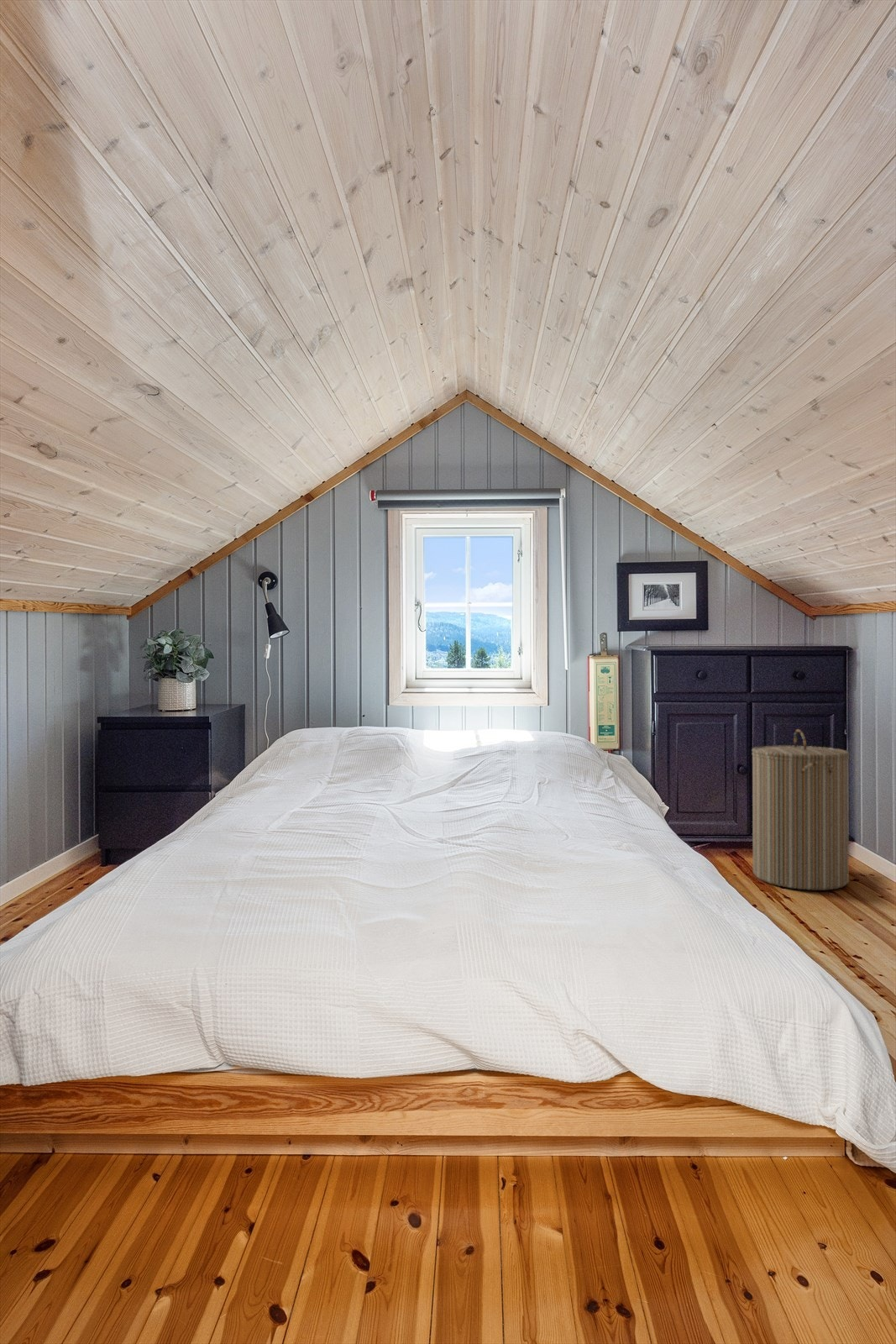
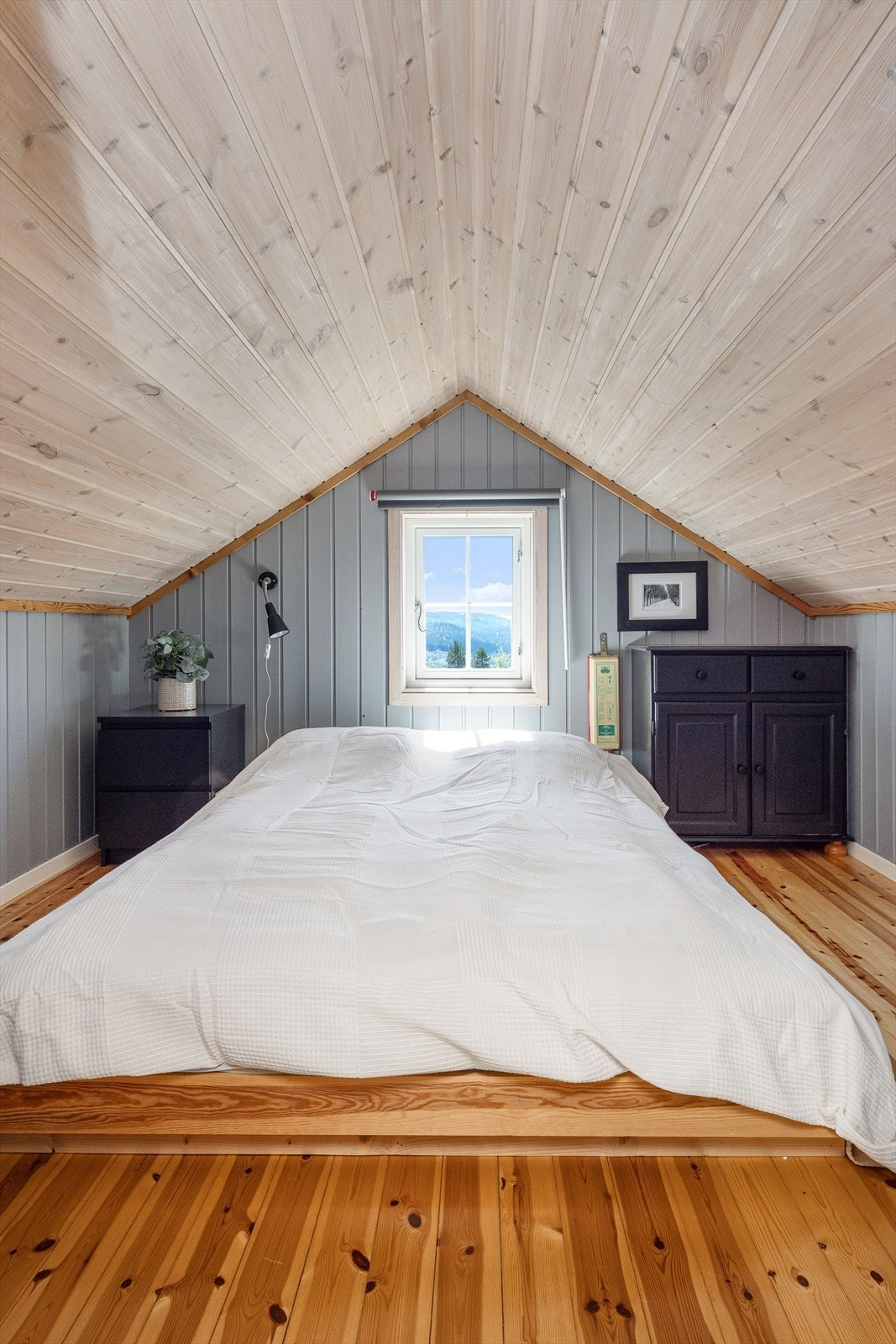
- laundry hamper (799, 803)
